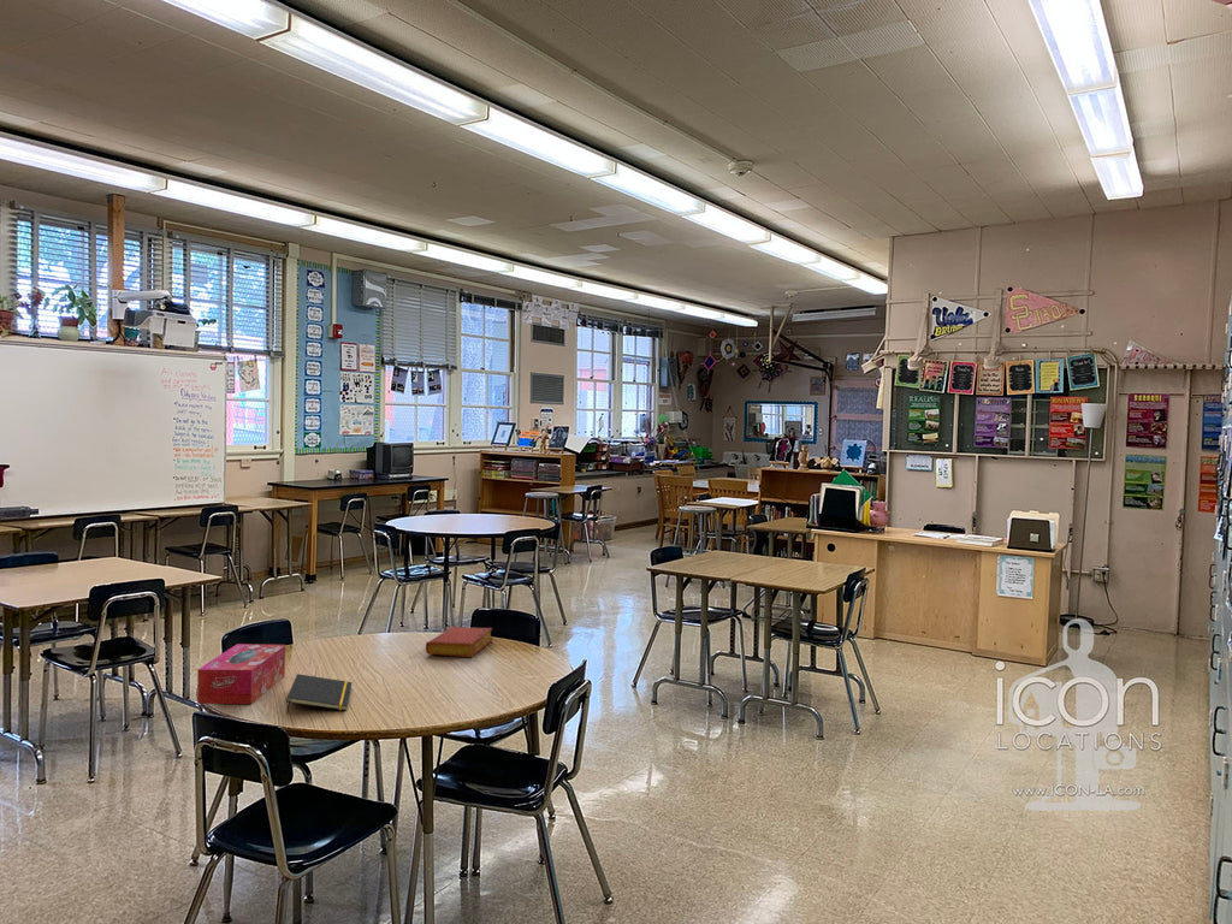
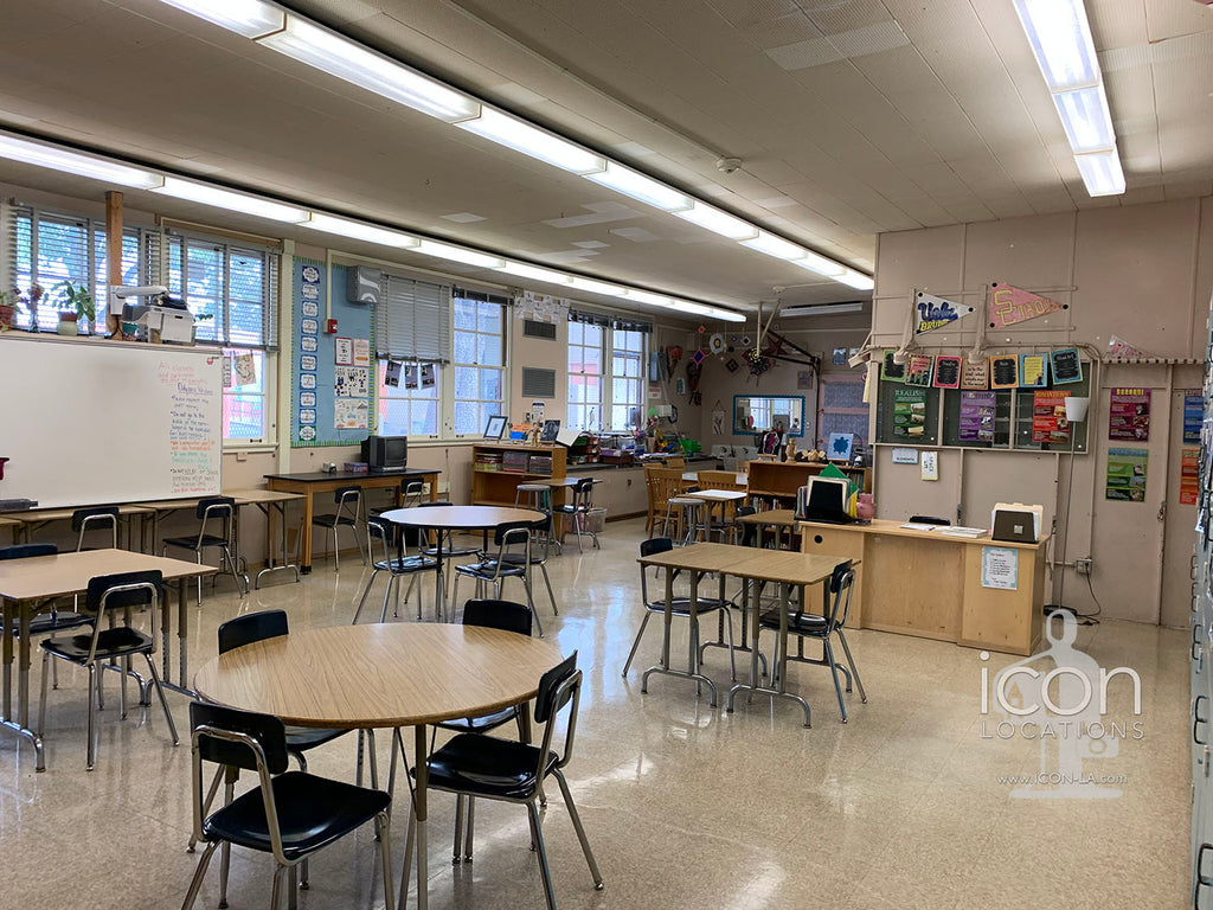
- book (460, 640)
- tissue box (243, 671)
- notepad (320, 691)
